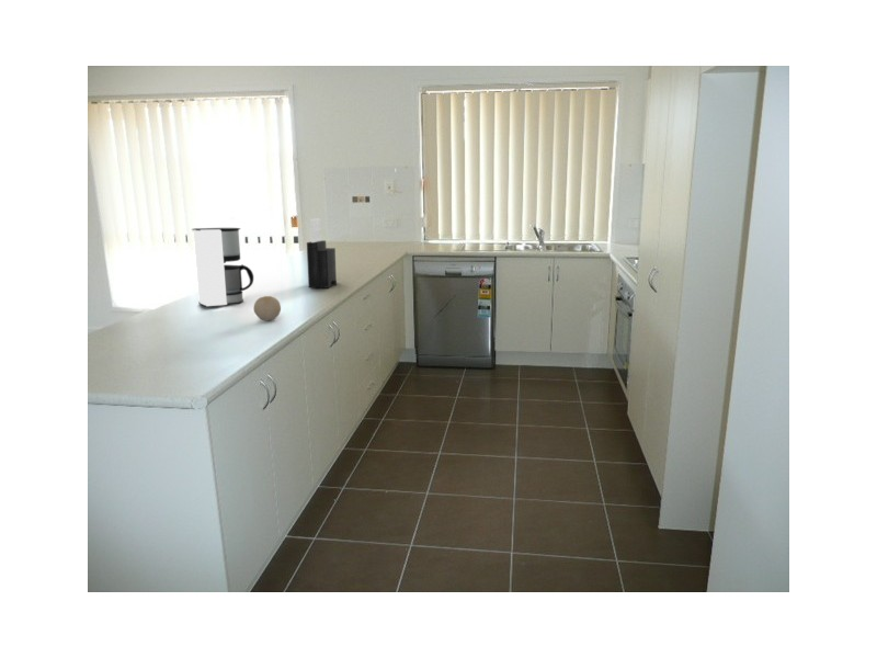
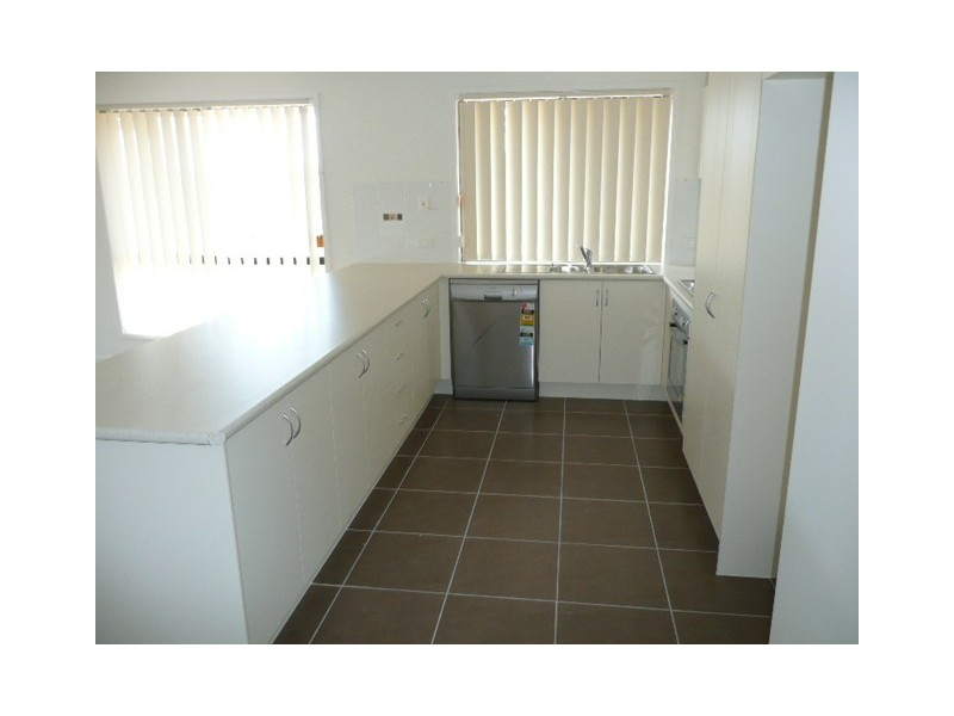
- knife block (323, 252)
- coffee maker (225, 265)
- fruit (266, 308)
